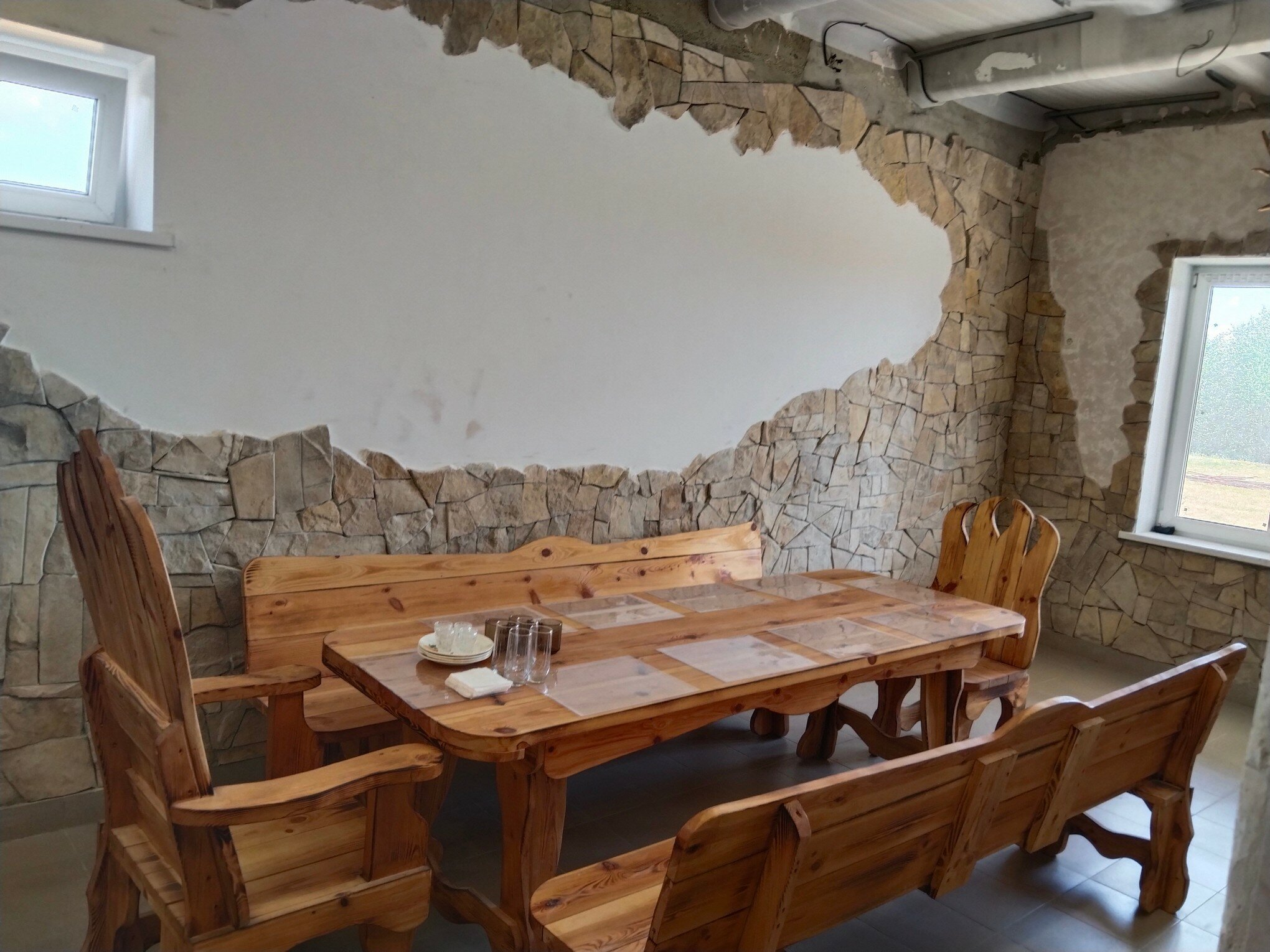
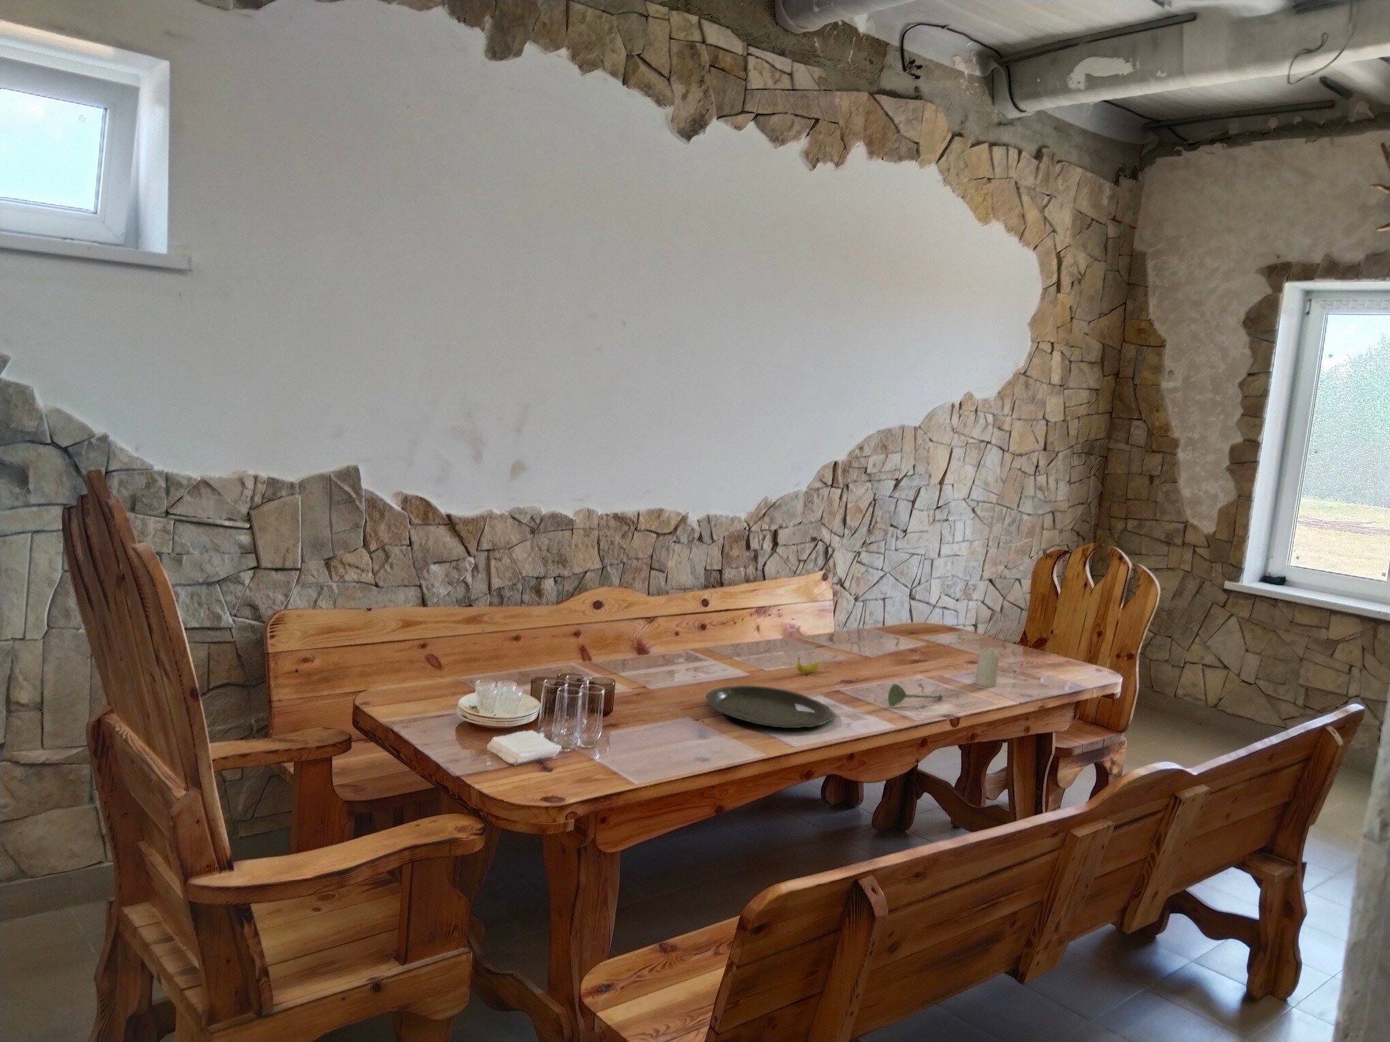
+ candle (987, 667)
+ plate (769, 707)
+ soupspoon (914, 695)
+ fruit (810, 665)
